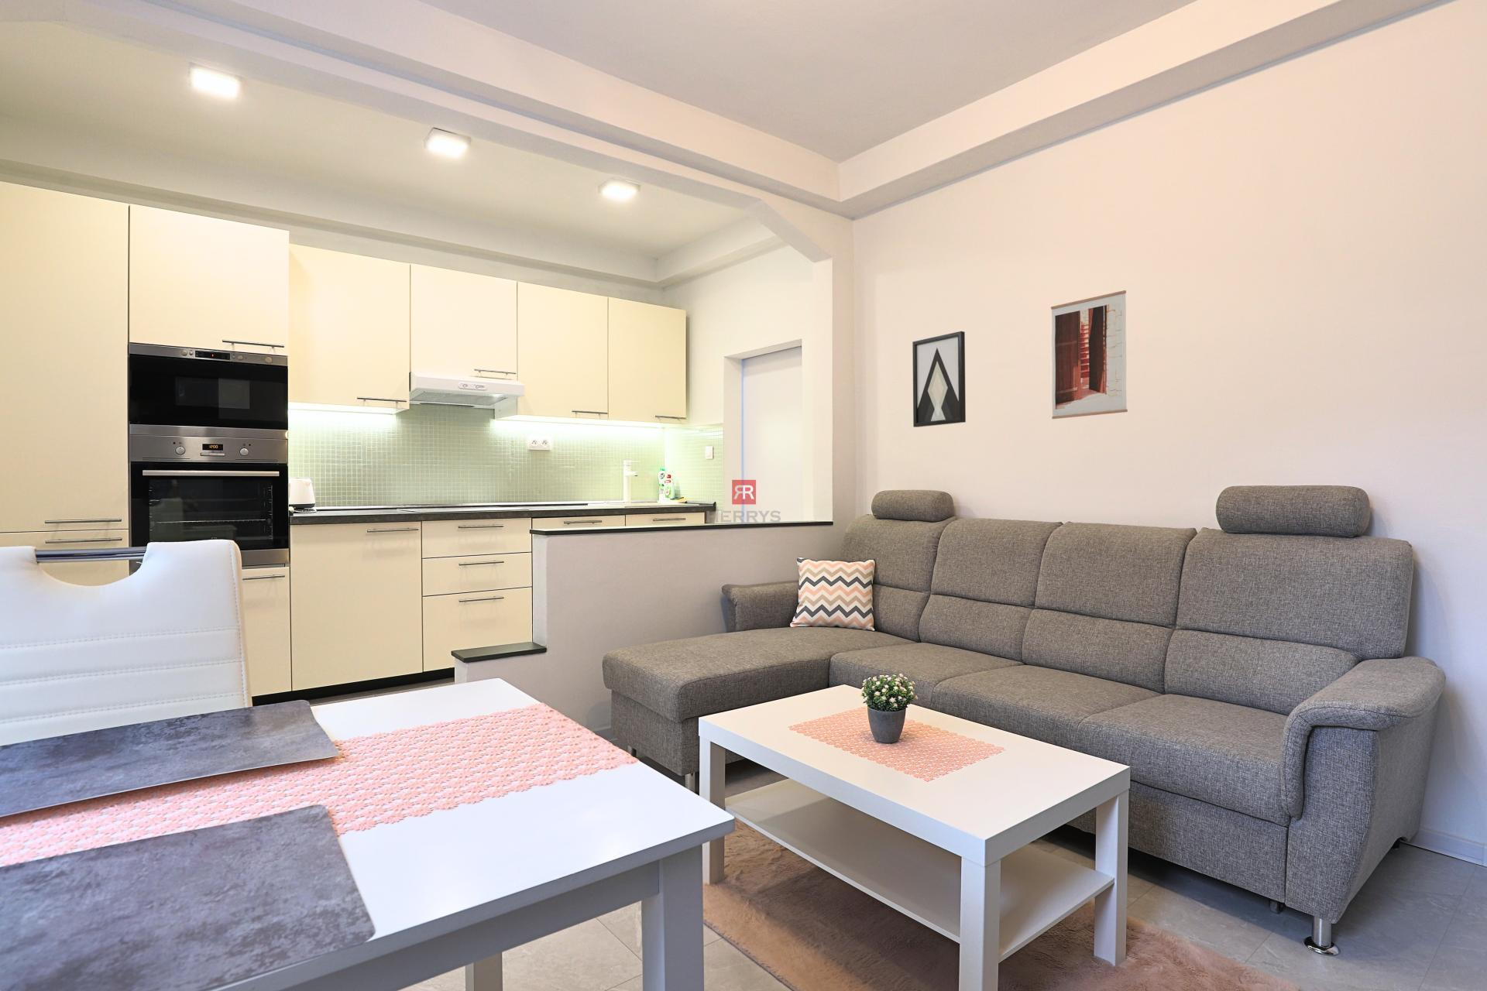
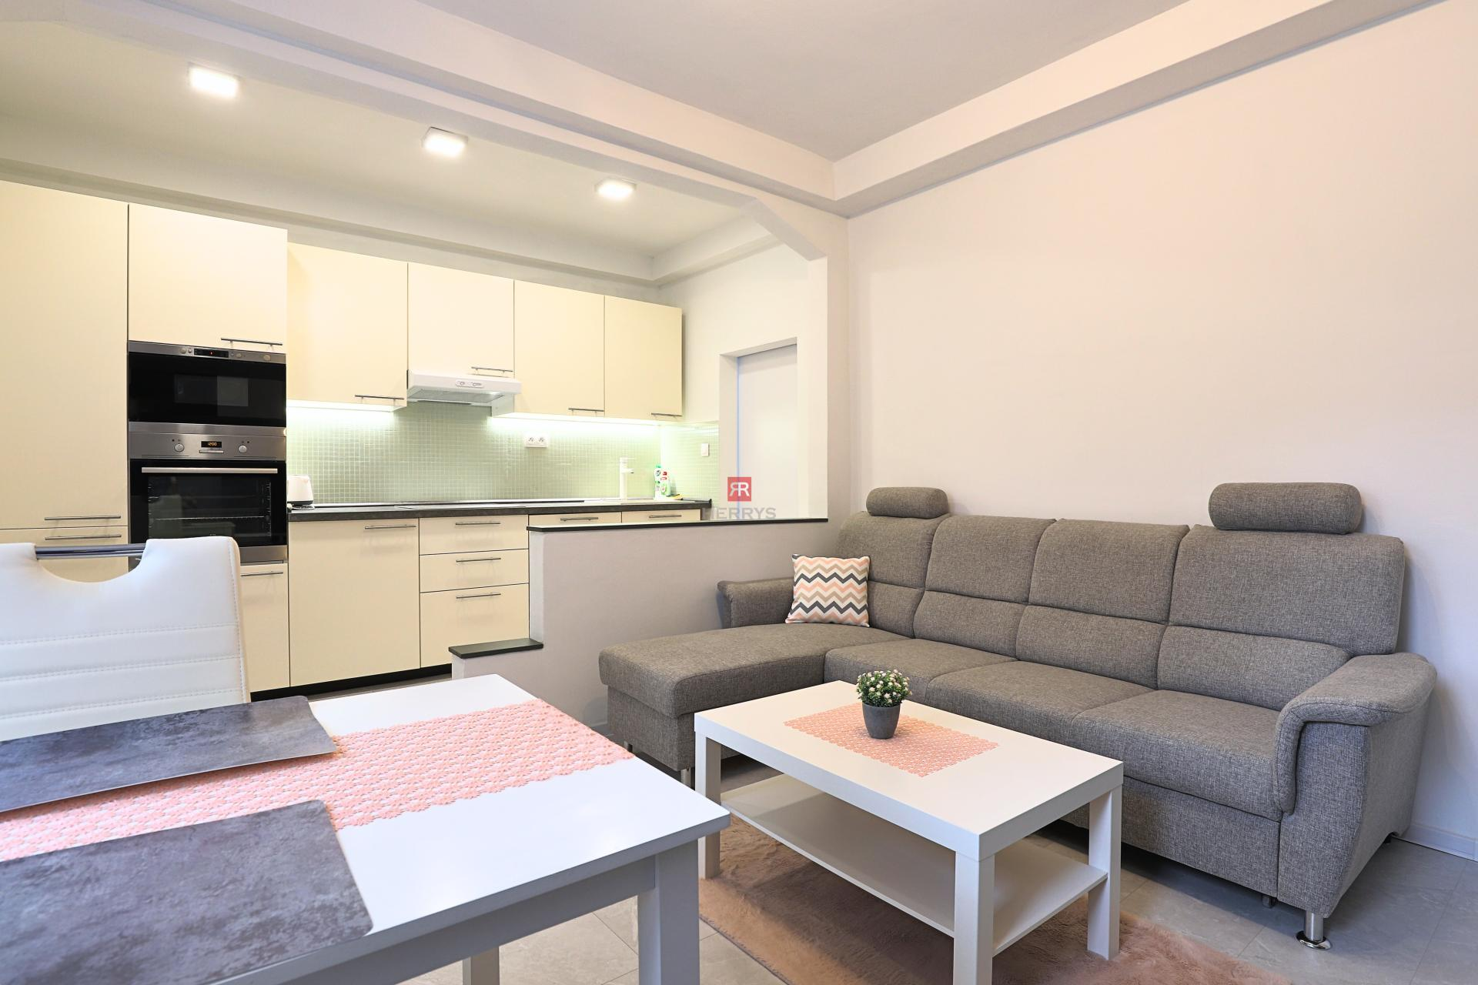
- wall art (938, 380)
- wall art (1088, 357)
